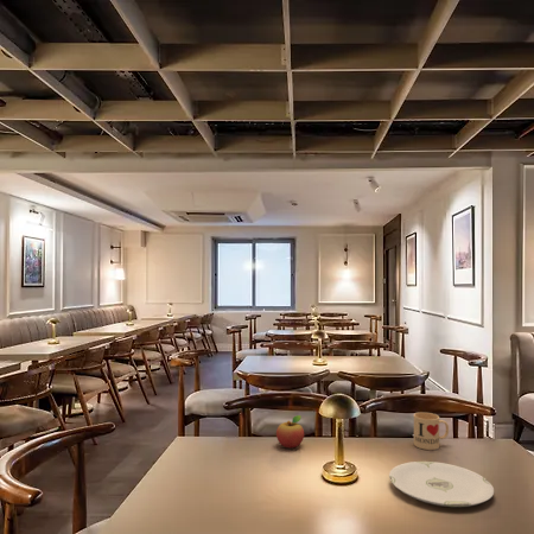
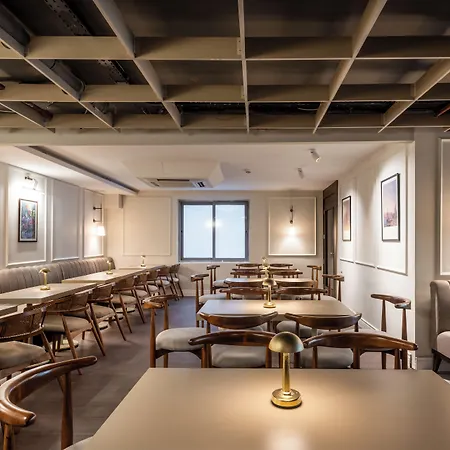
- fruit (290, 431)
- plate (439, 484)
- mug (431, 430)
